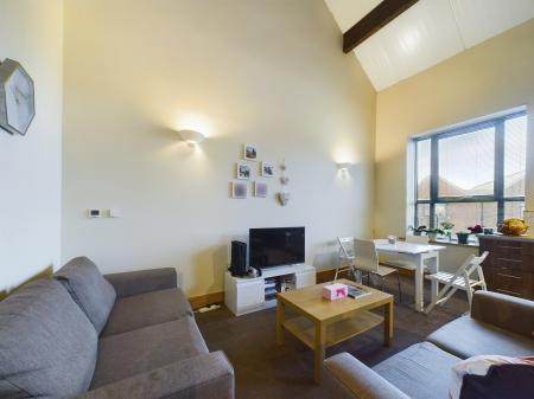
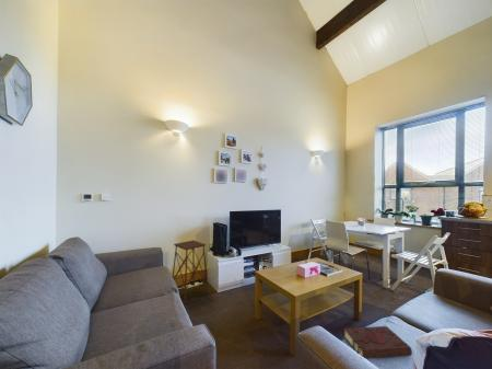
+ side table (189, 269)
+ book (379, 341)
